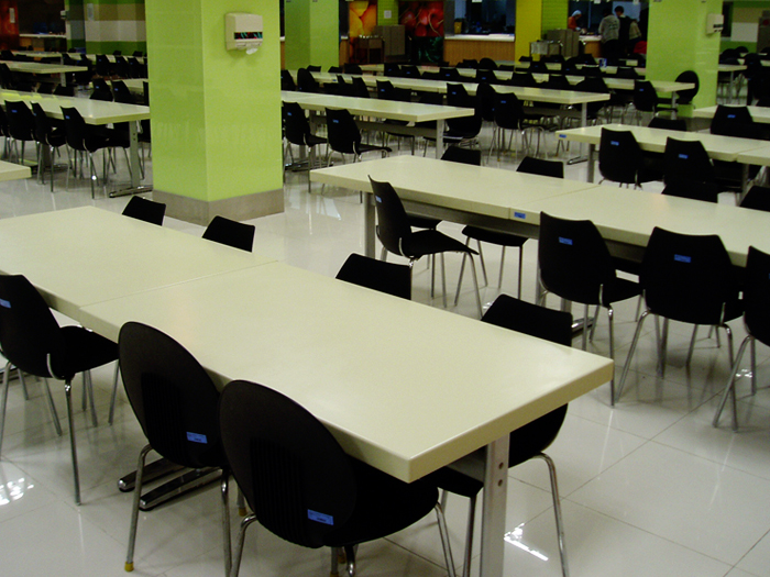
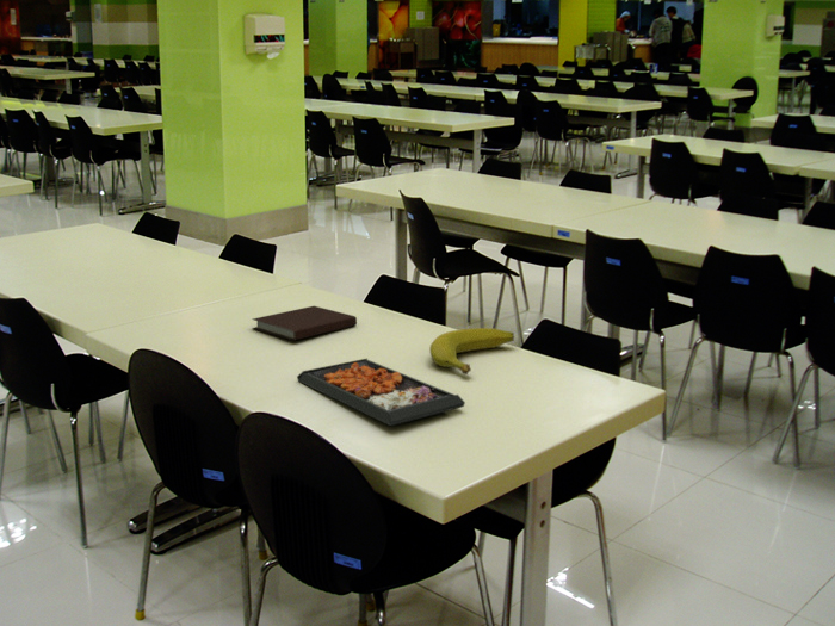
+ notebook (304, 322)
+ banana (474, 345)
+ food tray (377, 384)
